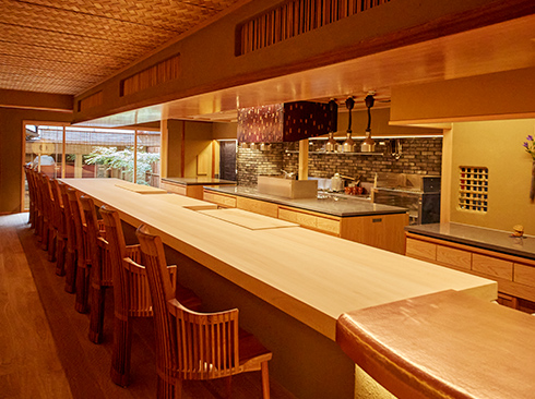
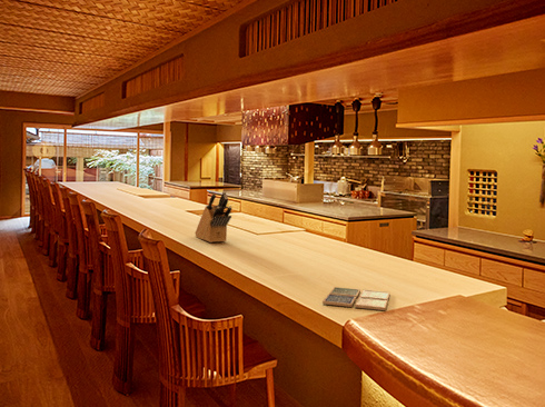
+ drink coaster (358, 298)
+ knife block (212, 215)
